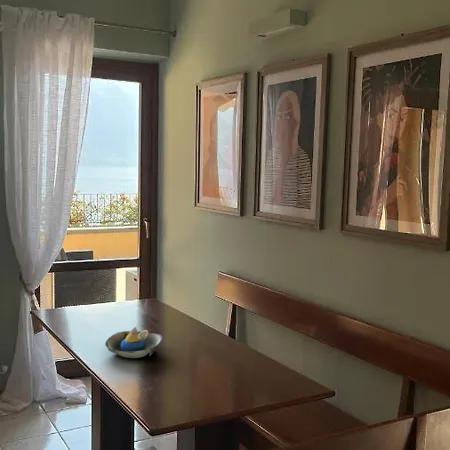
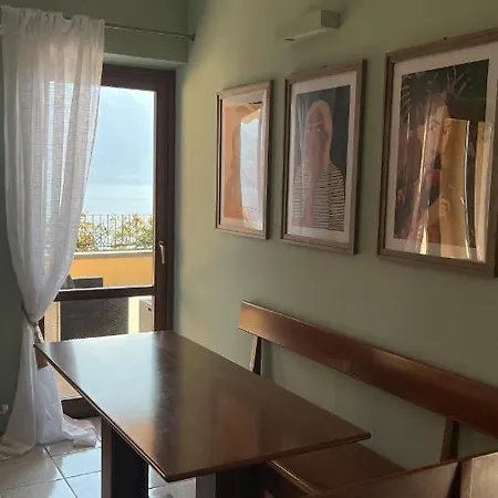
- decorative bowl (132, 337)
